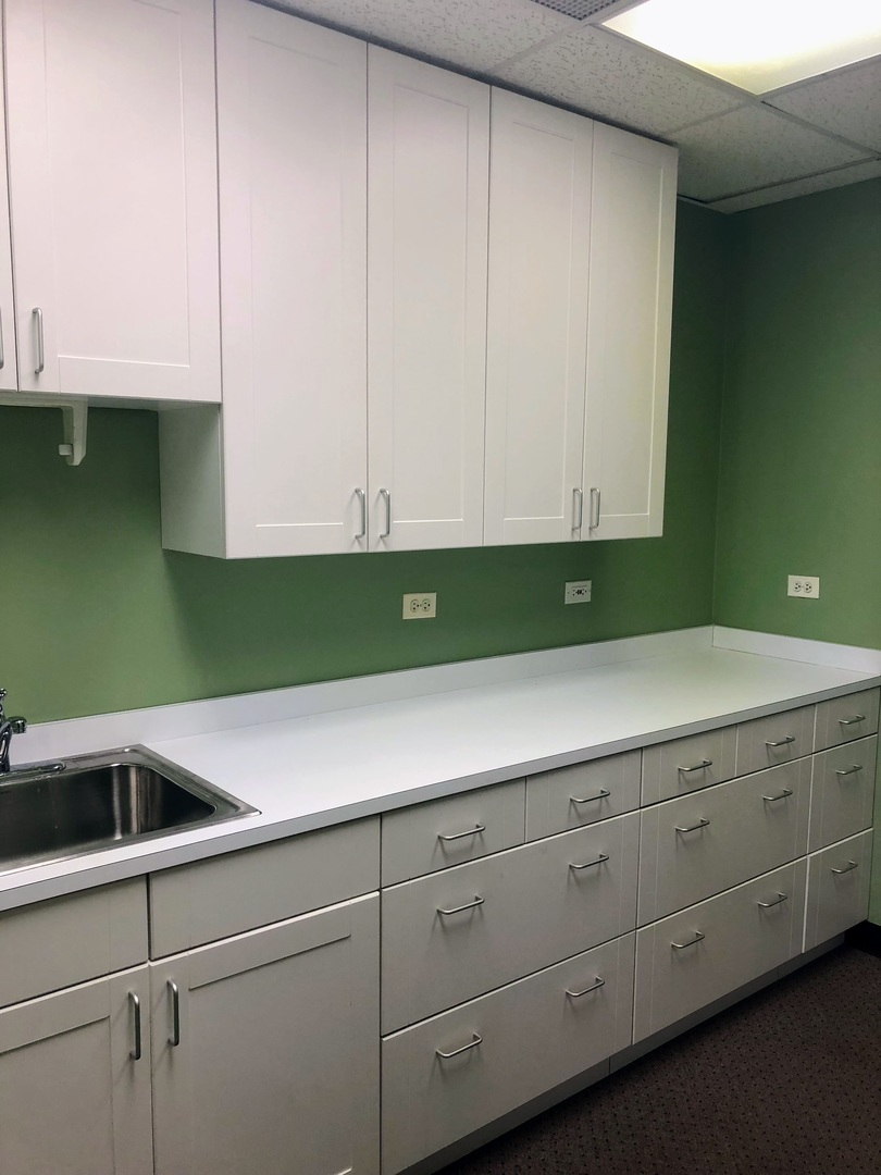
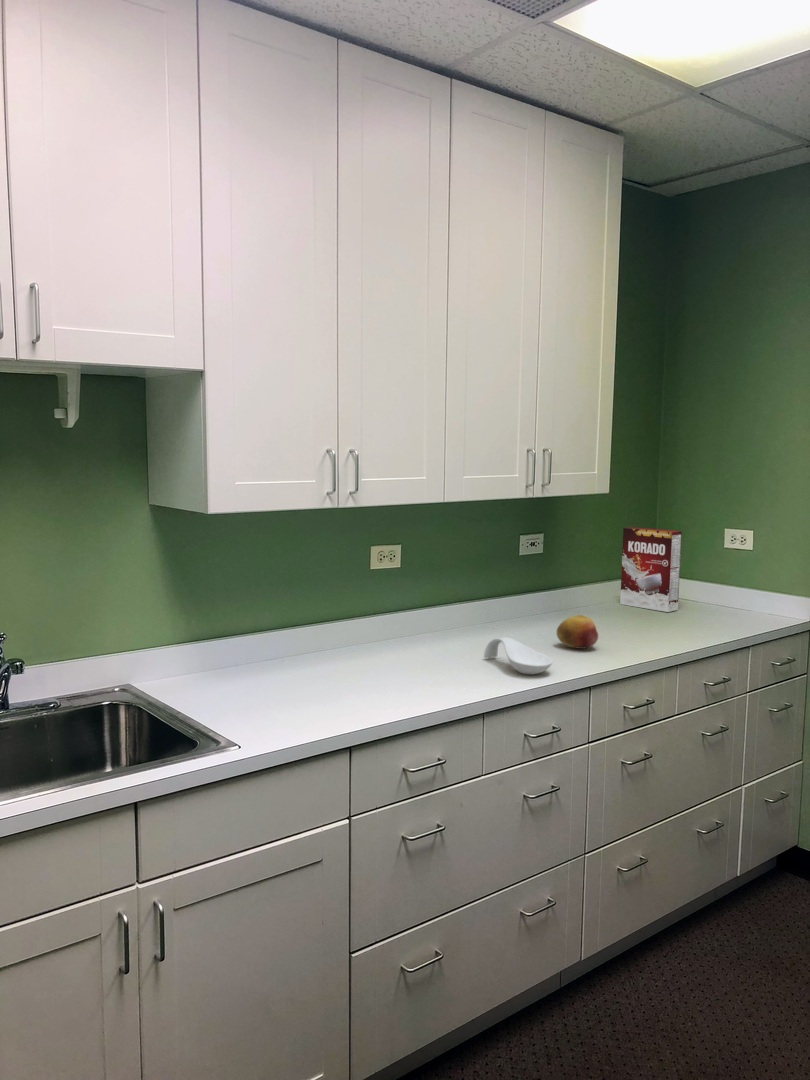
+ spoon rest (515, 654)
+ cereal box (650, 568)
+ fruit (578, 631)
